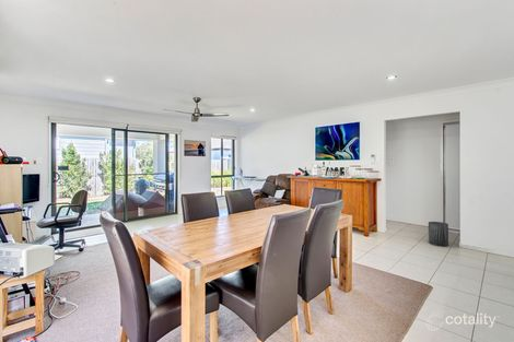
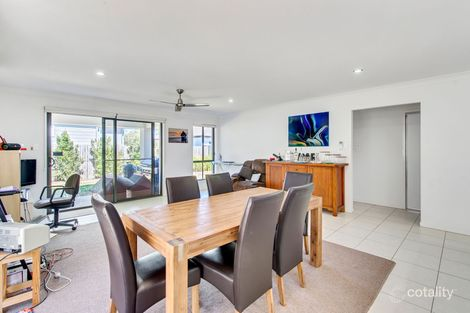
- trash can (437, 233)
